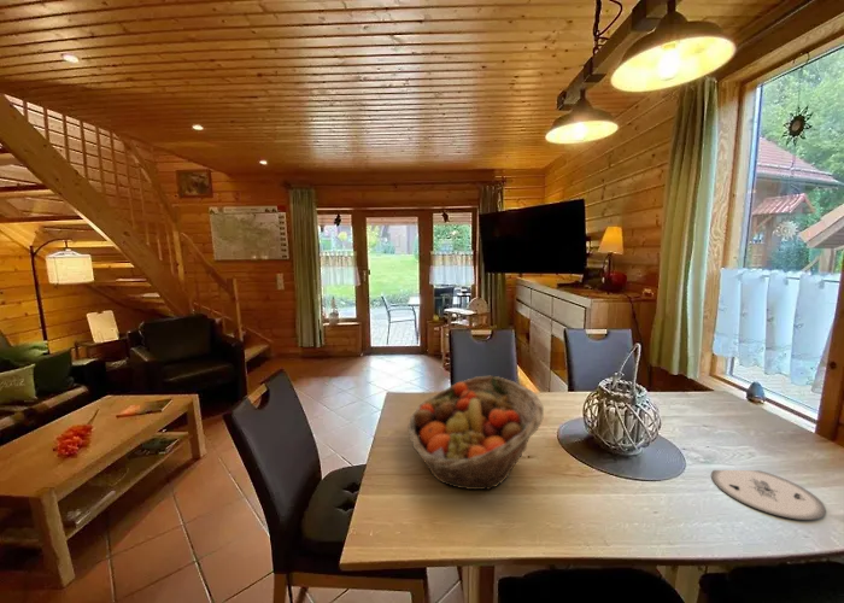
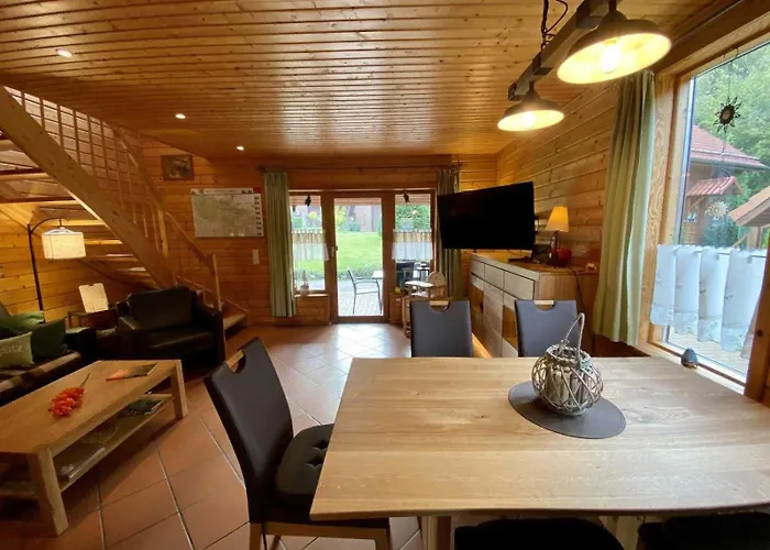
- plate (763, 488)
- fruit basket (471, 425)
